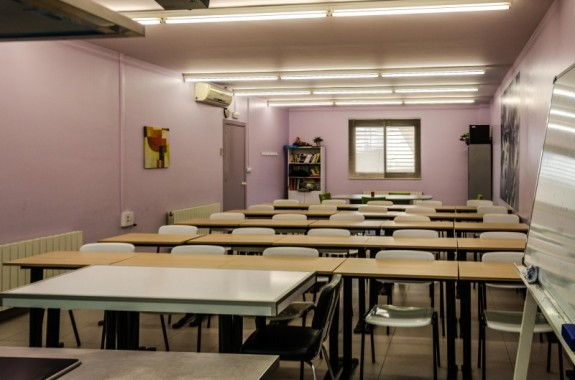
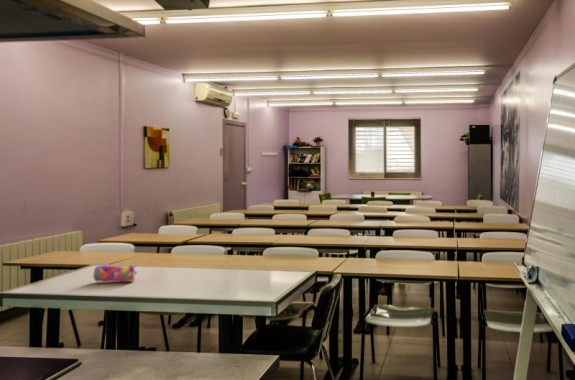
+ pencil case (115, 273)
